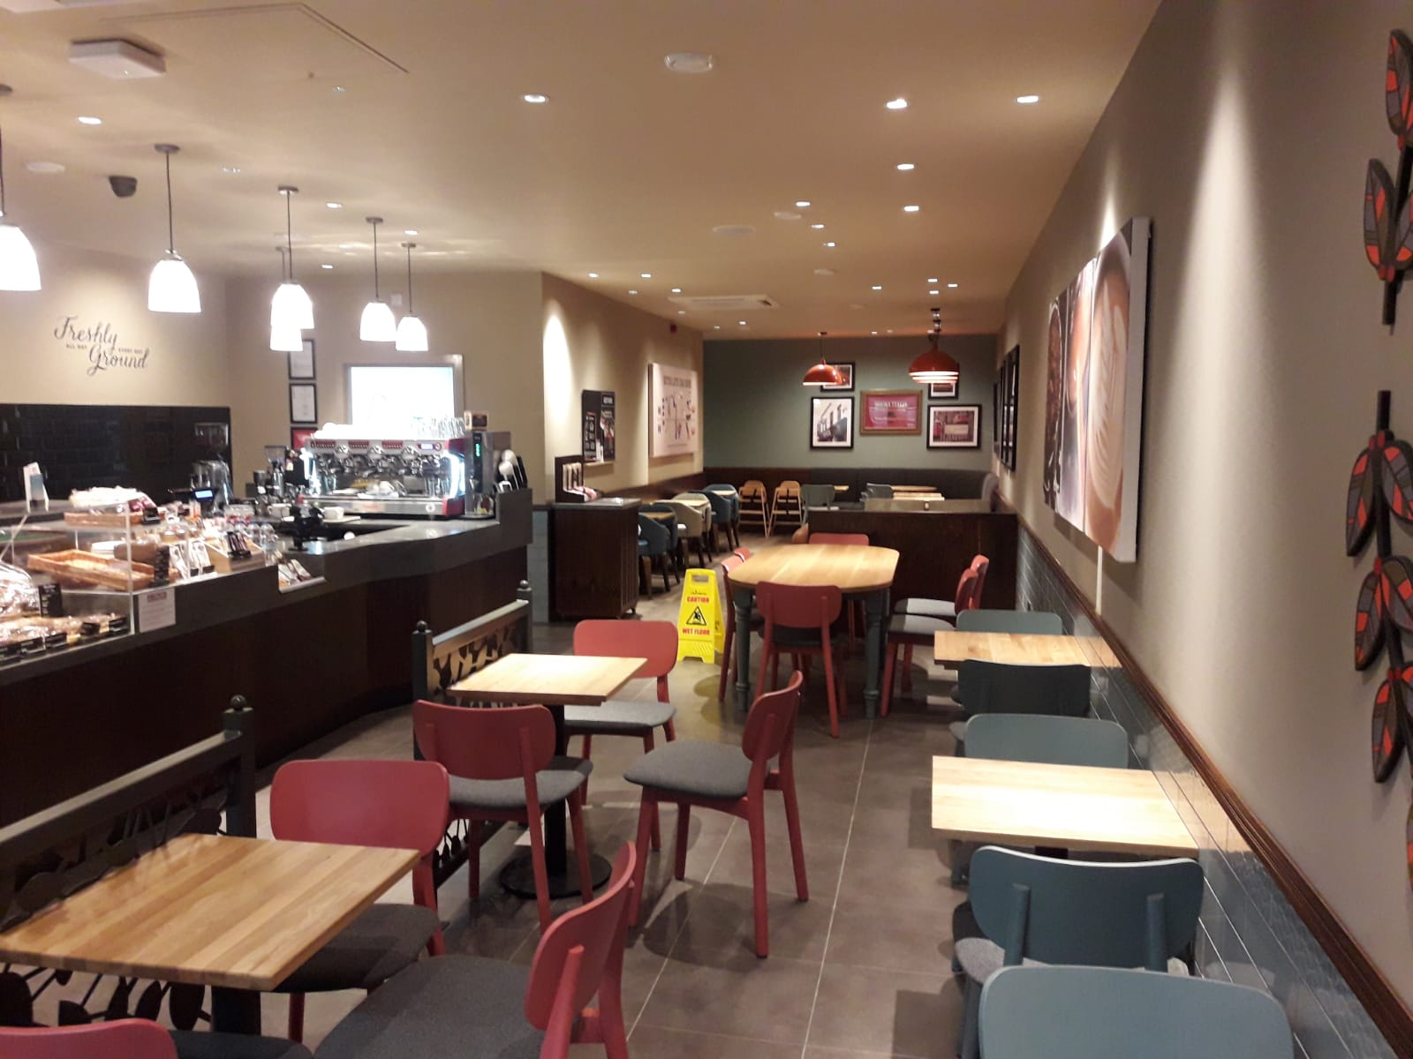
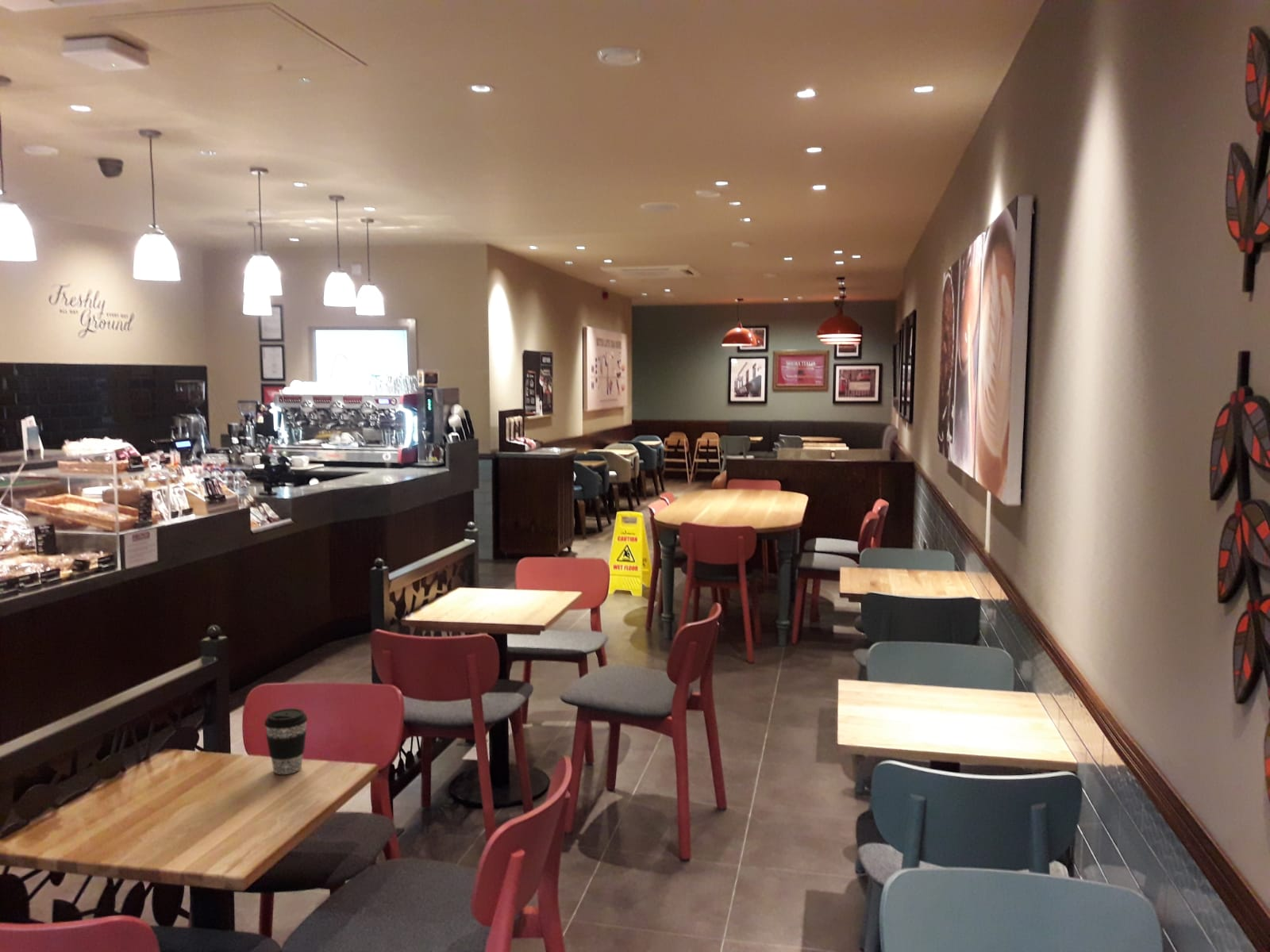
+ coffee cup (287, 741)
